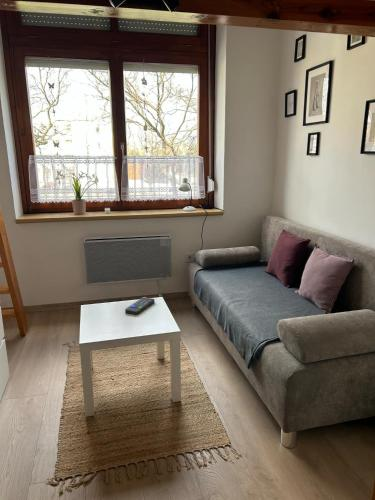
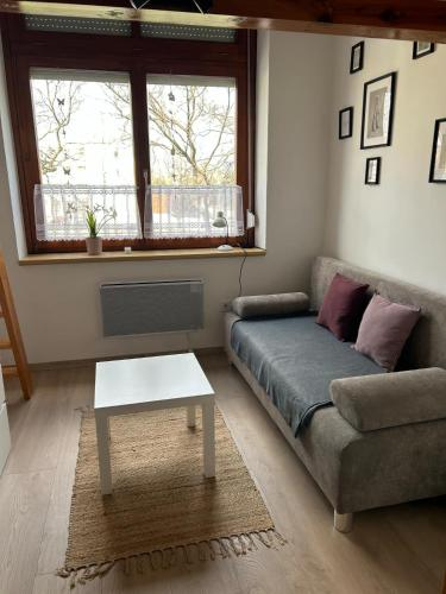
- remote control (140, 305)
